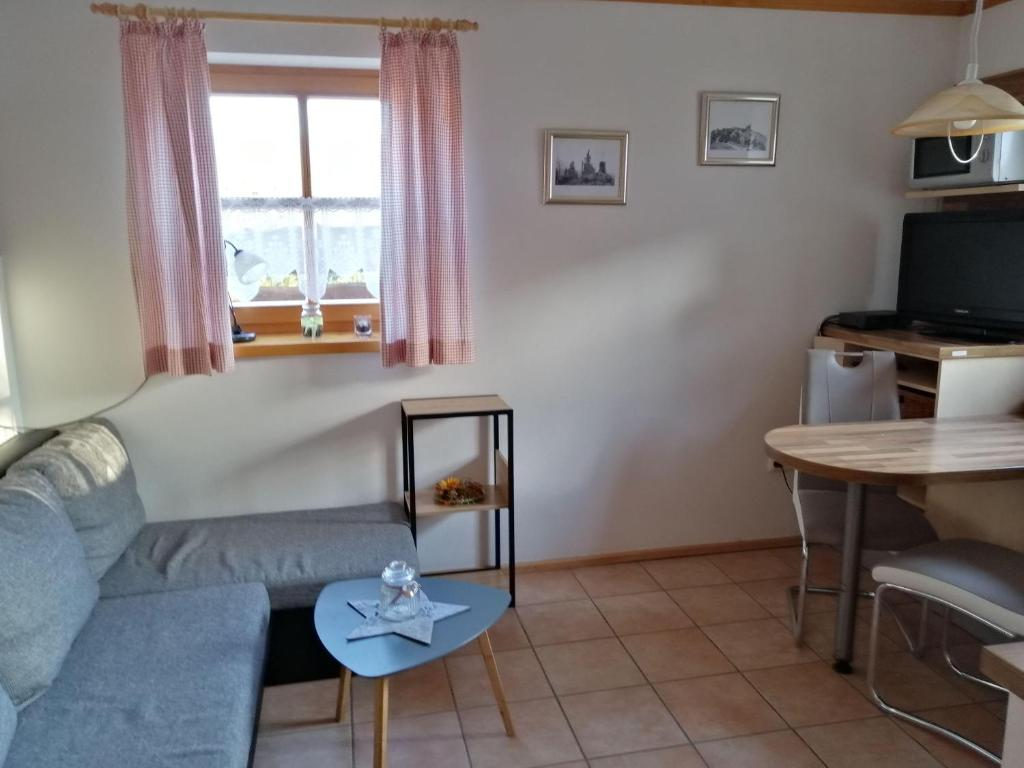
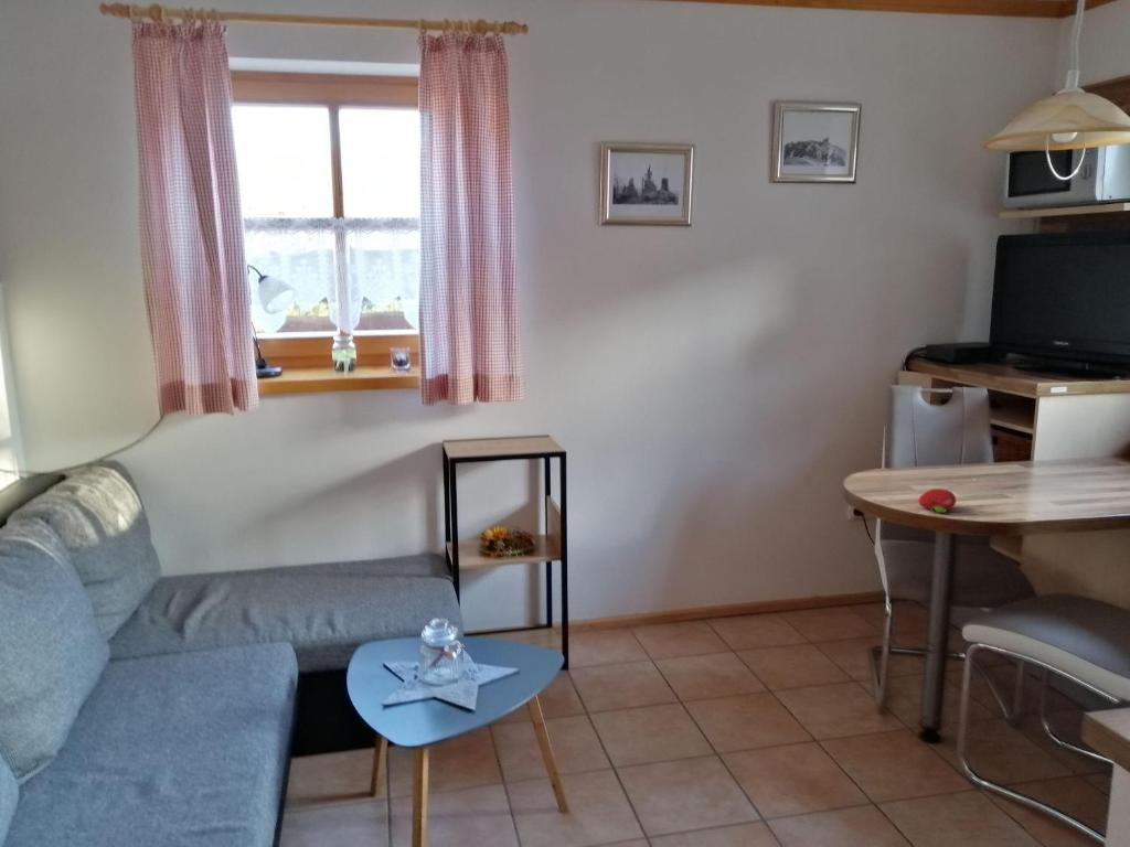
+ fruit (937, 500)
